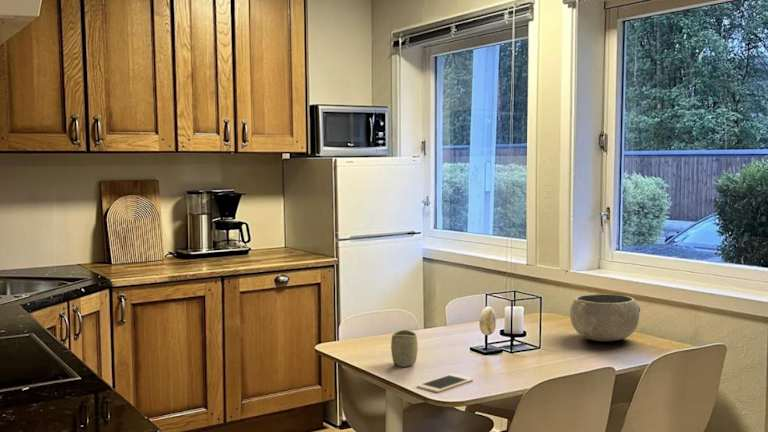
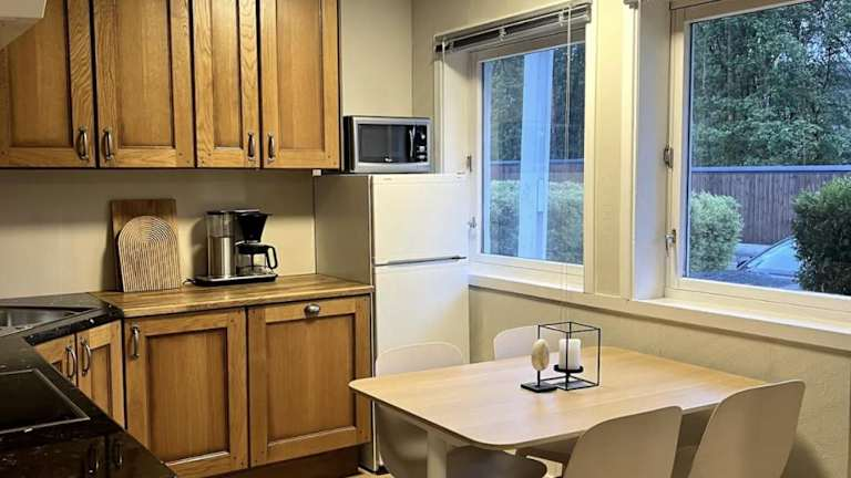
- cell phone (445, 382)
- bowl (604, 318)
- cup (404, 348)
